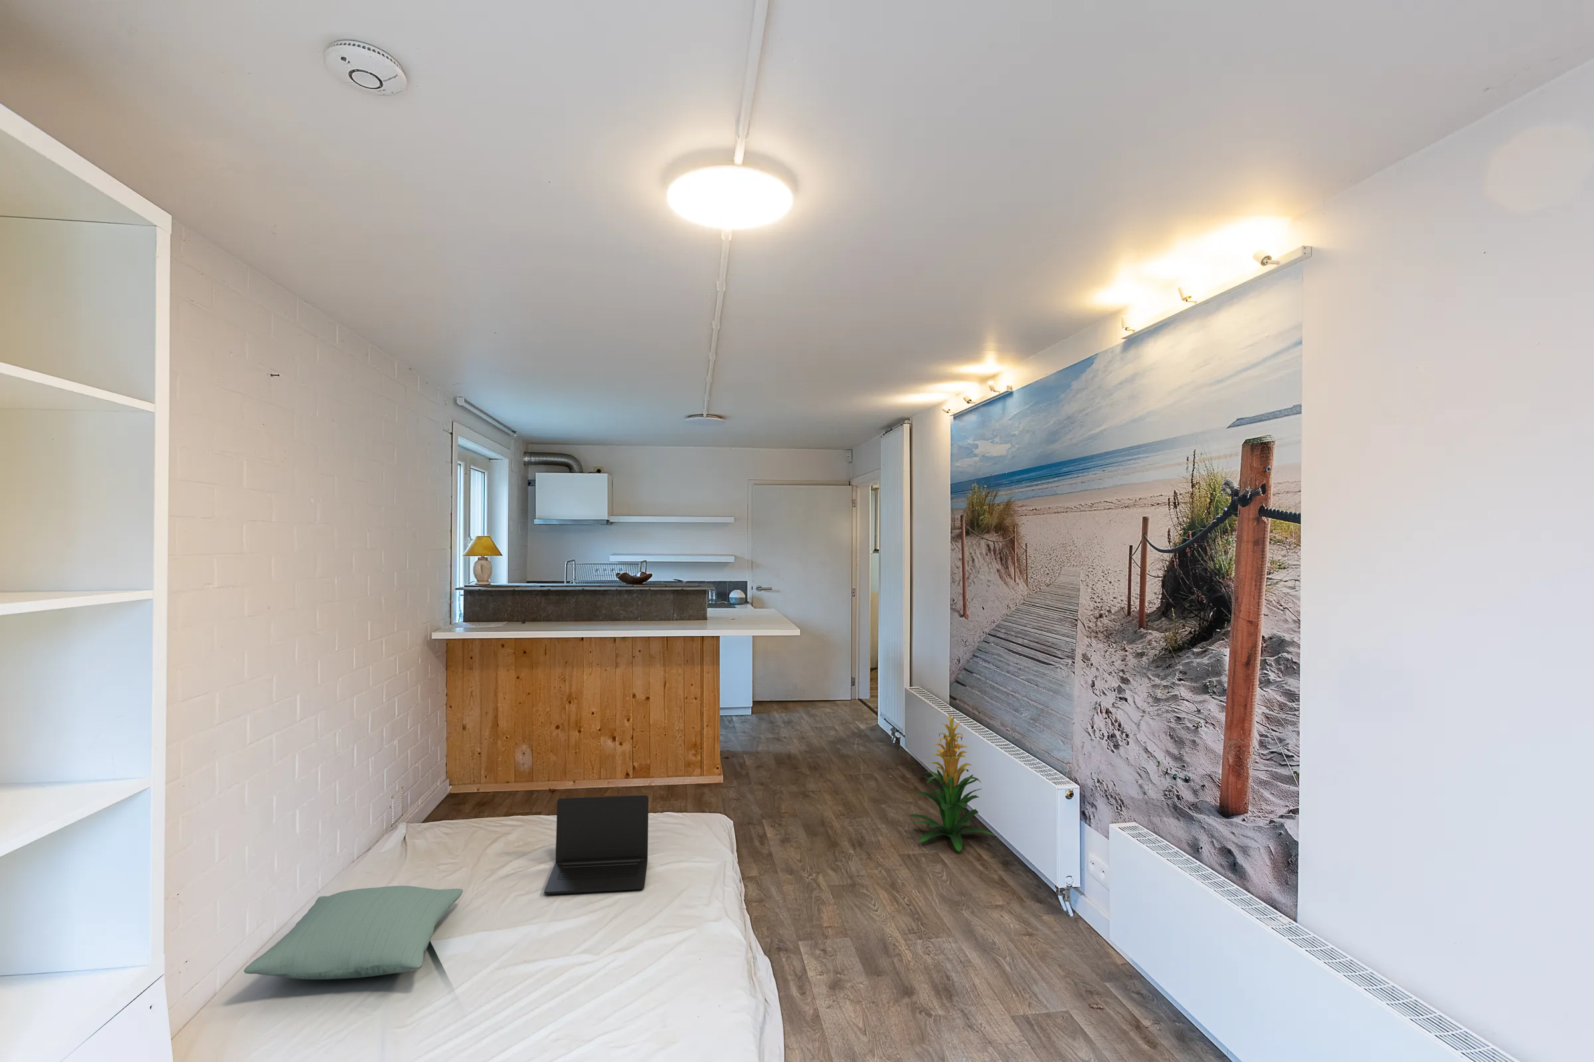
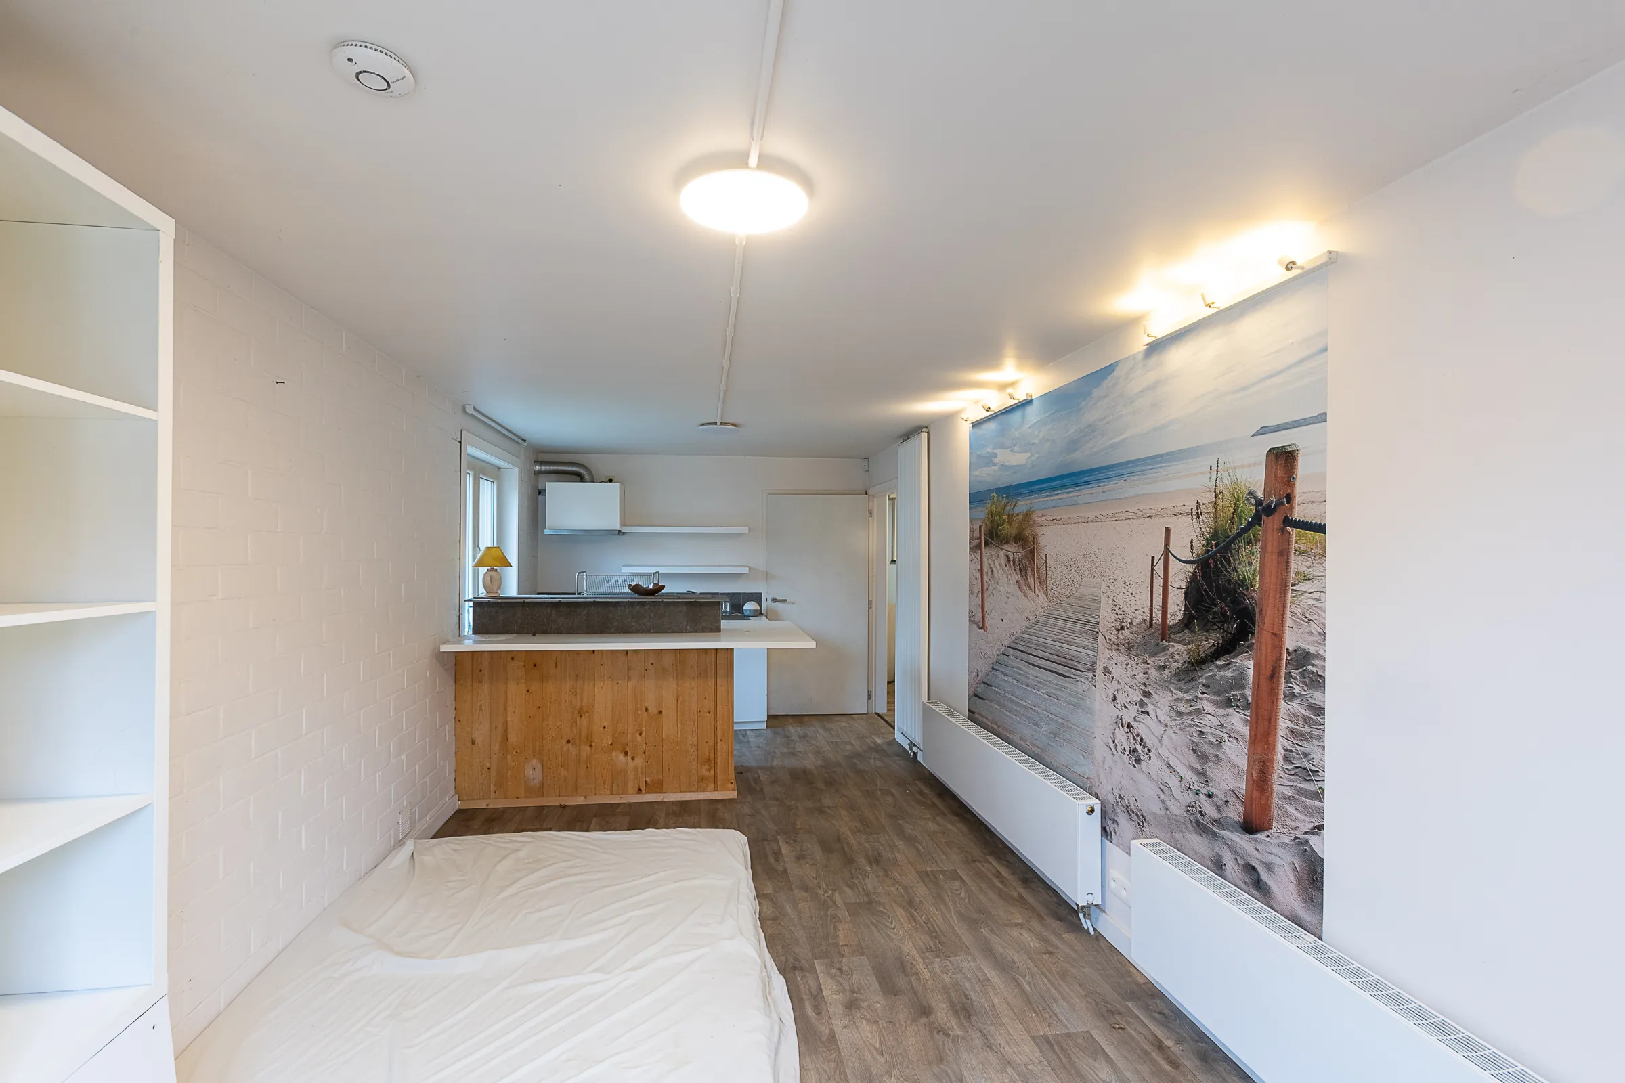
- indoor plant (951, 776)
- pillow (365, 928)
- laptop (599, 843)
